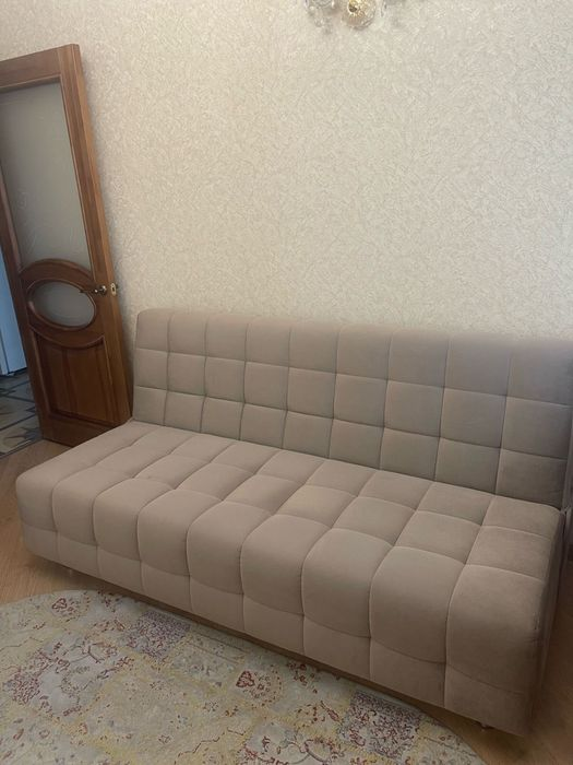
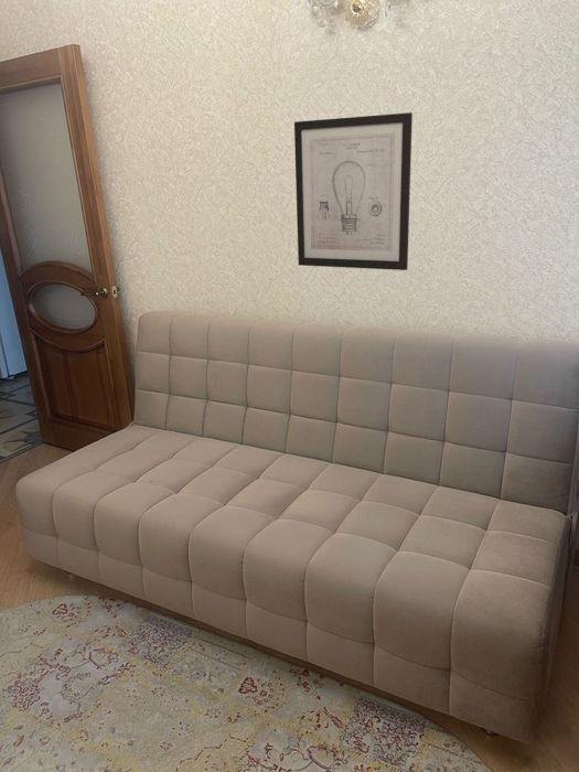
+ wall art (350, 195)
